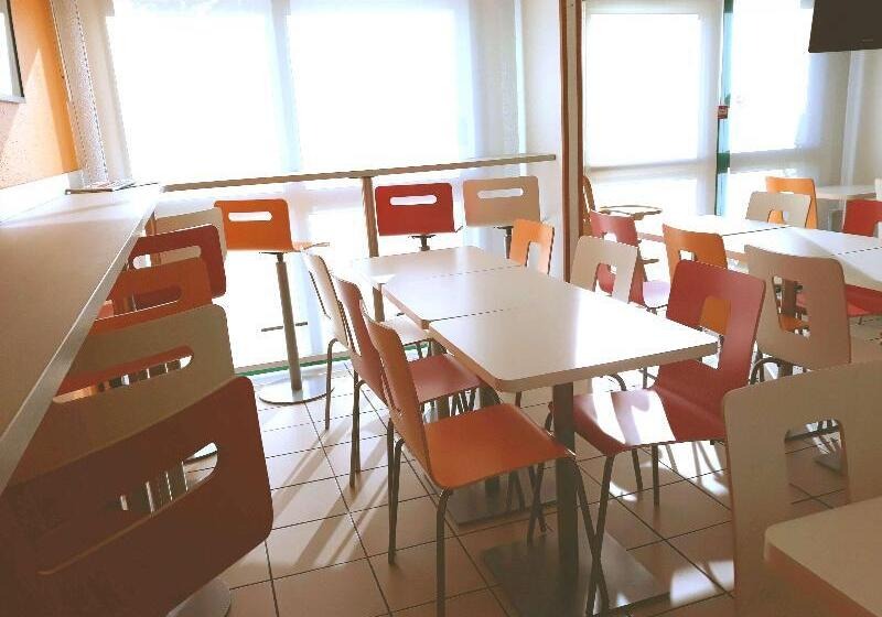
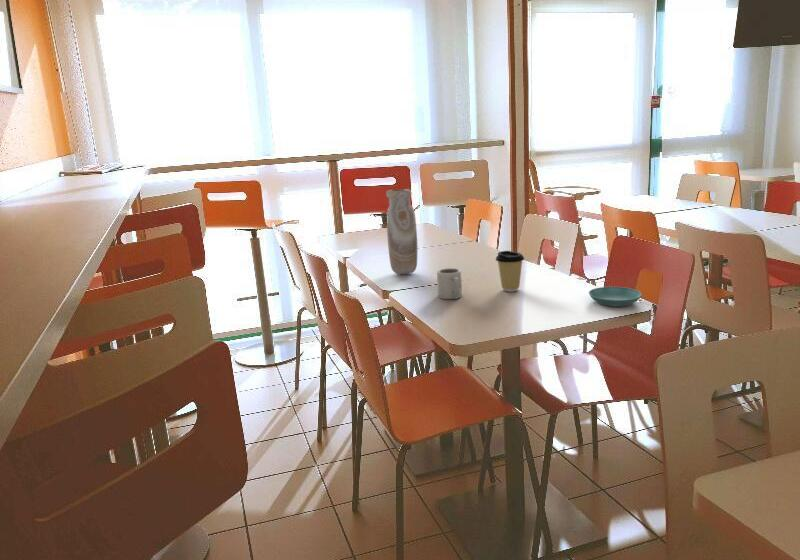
+ cup (450, 284)
+ vase (401, 232)
+ saucer (614, 297)
+ coffee cup (510, 271)
